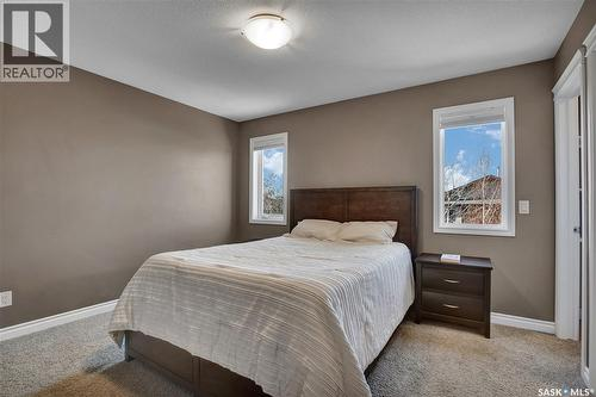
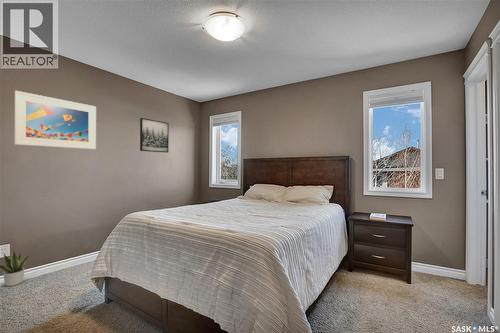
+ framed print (59, 123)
+ potted plant (15, 266)
+ wall art (155, 136)
